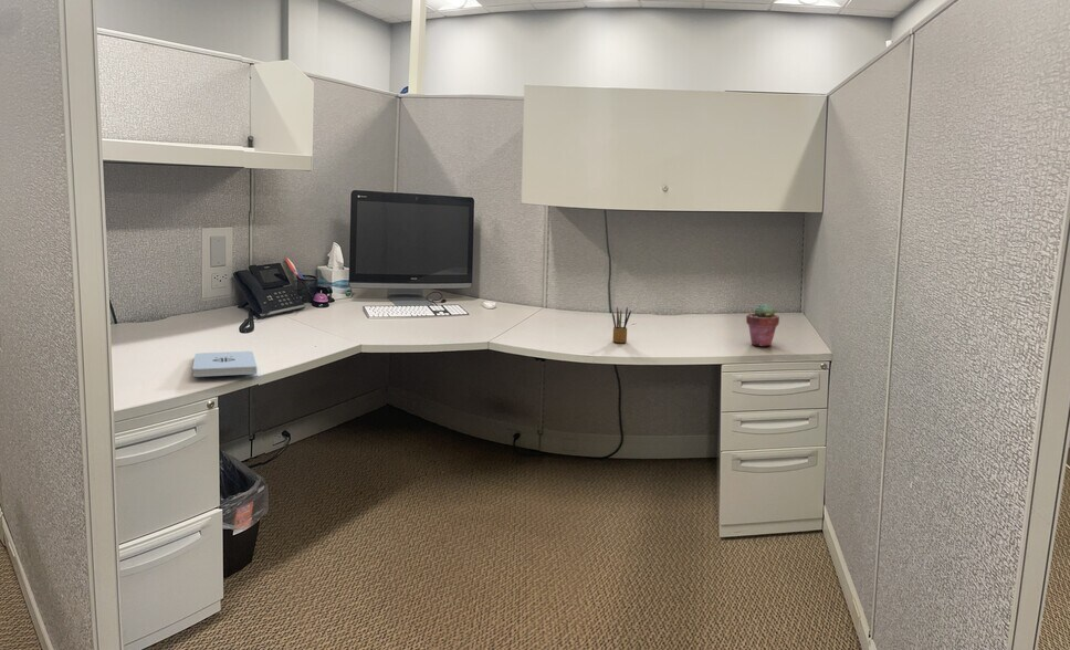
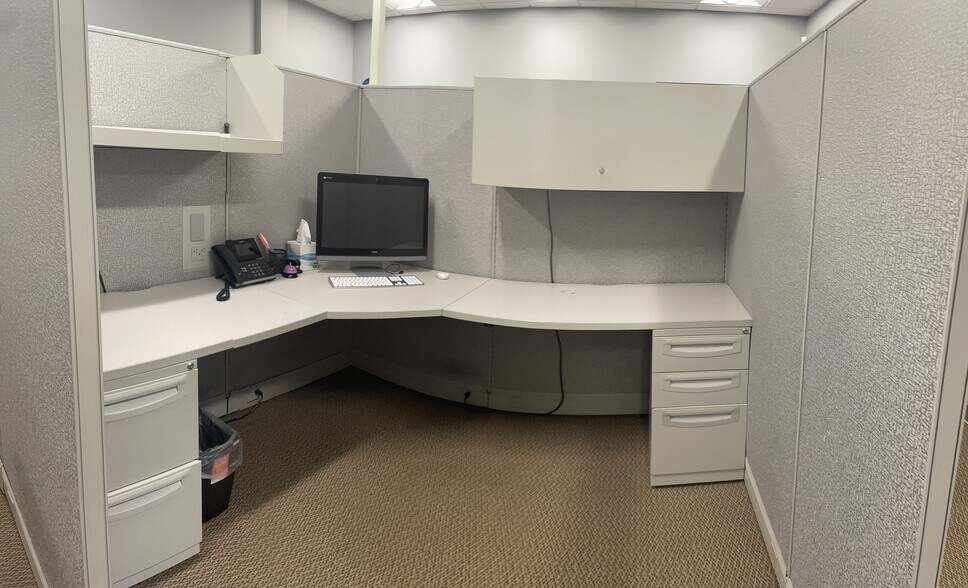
- notepad (224, 363)
- potted succulent (762, 324)
- pencil box (620, 324)
